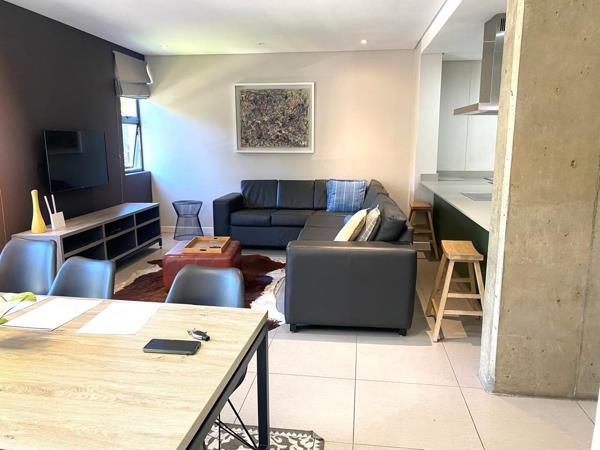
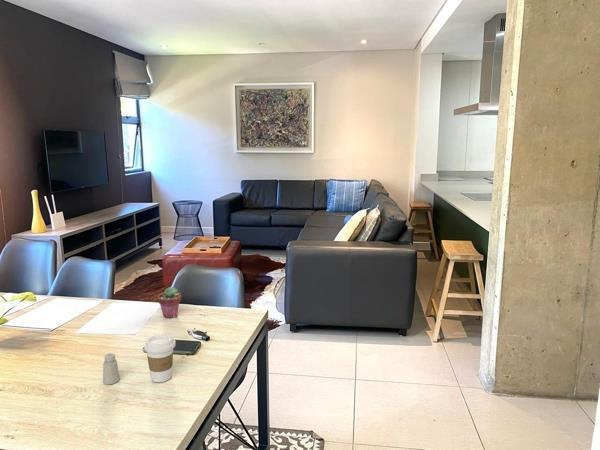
+ potted succulent (169, 301)
+ saltshaker (110, 367)
+ coffee cup (160, 358)
